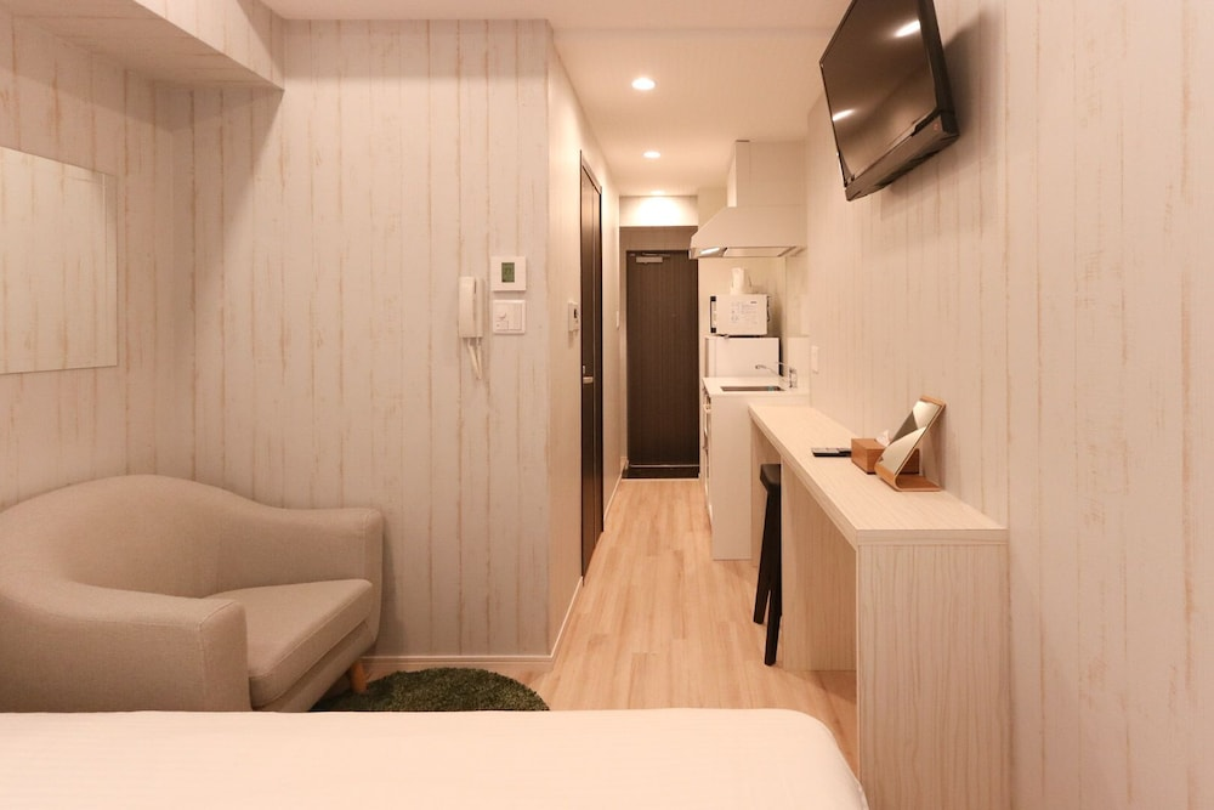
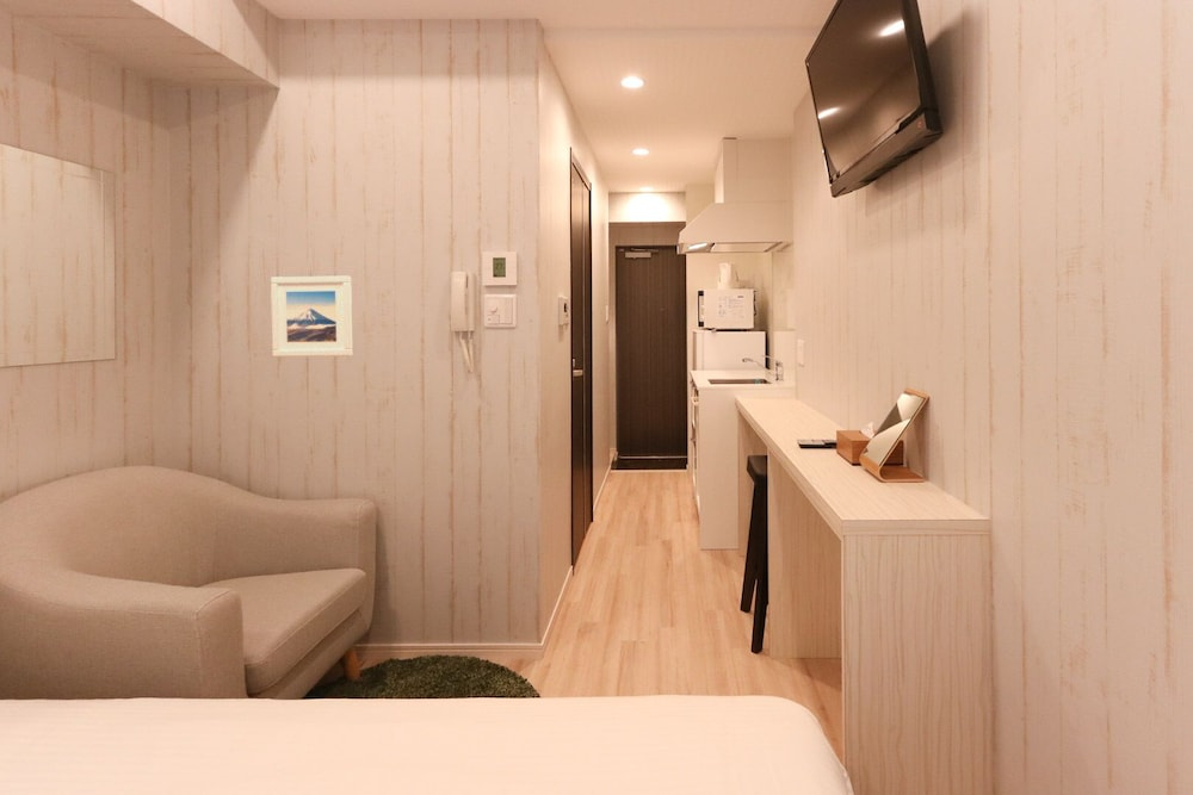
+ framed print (311, 316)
